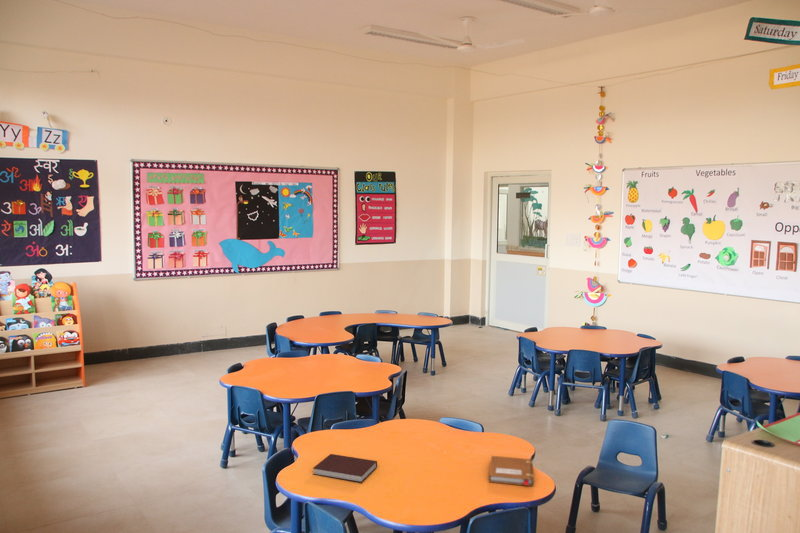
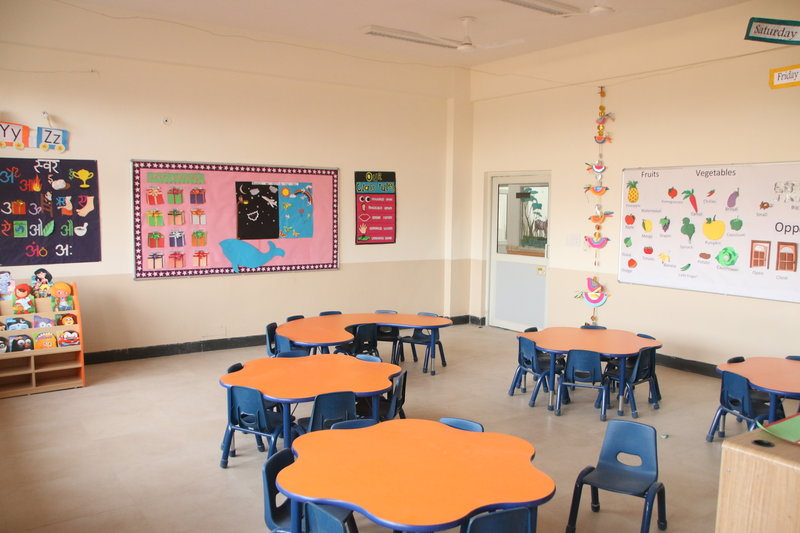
- notebook (511, 470)
- notebook (345, 467)
